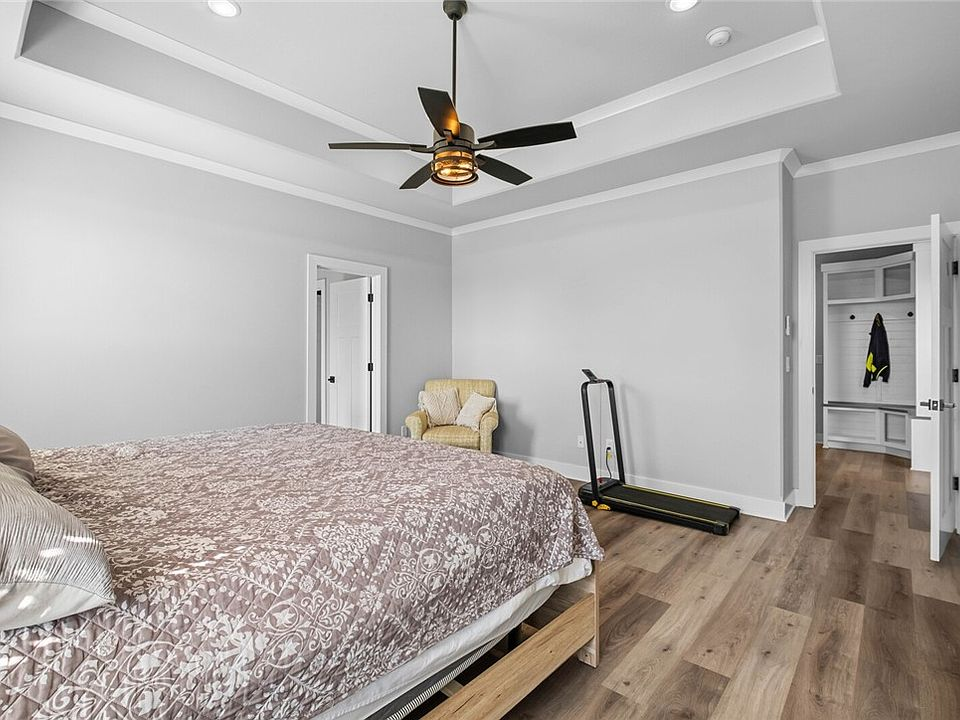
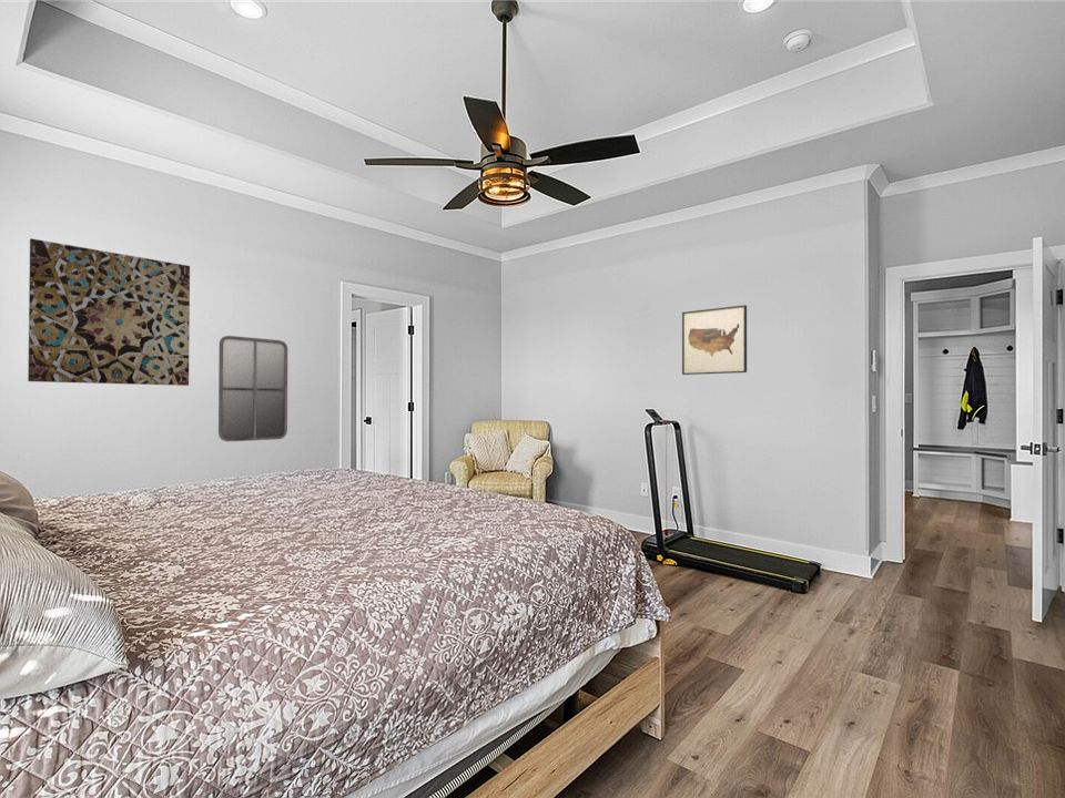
+ wall art (713, 340)
+ wall art (115, 318)
+ home mirror (254, 389)
